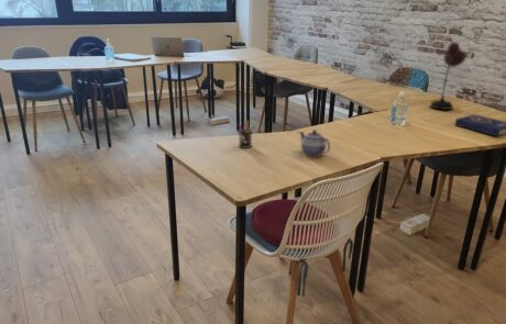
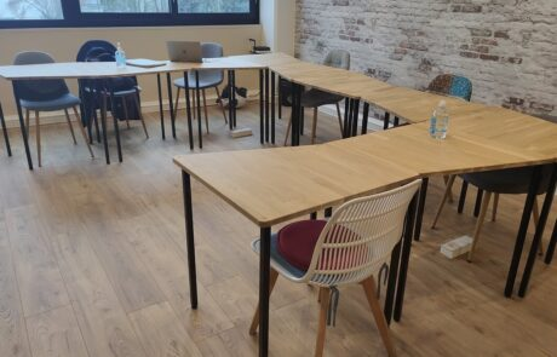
- desk lamp (447, 75)
- teapot (314, 142)
- book (485, 124)
- pen holder (246, 133)
